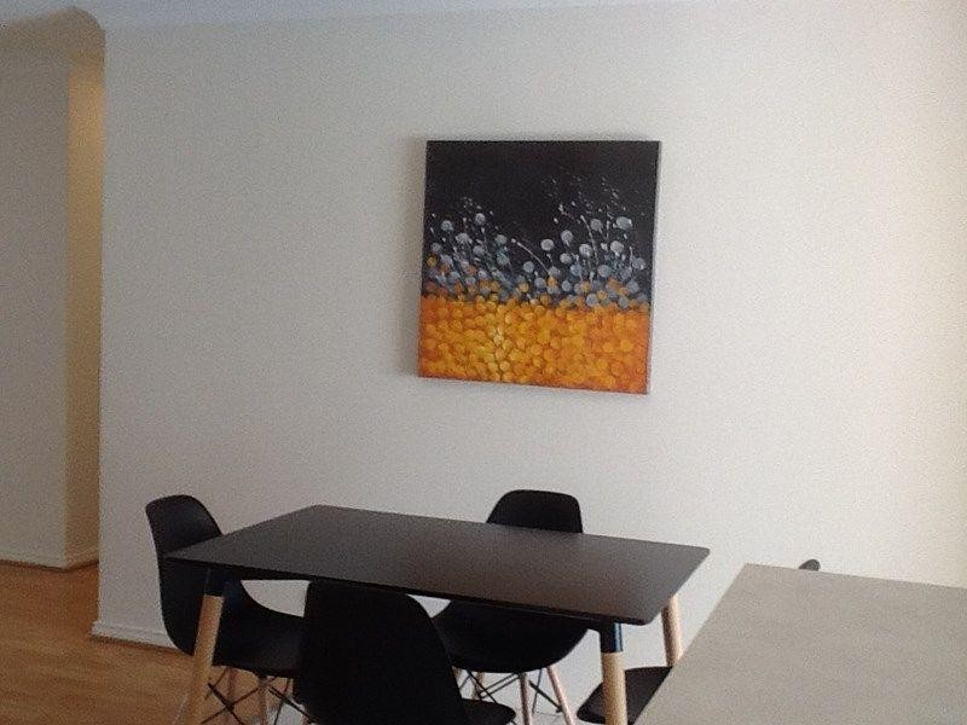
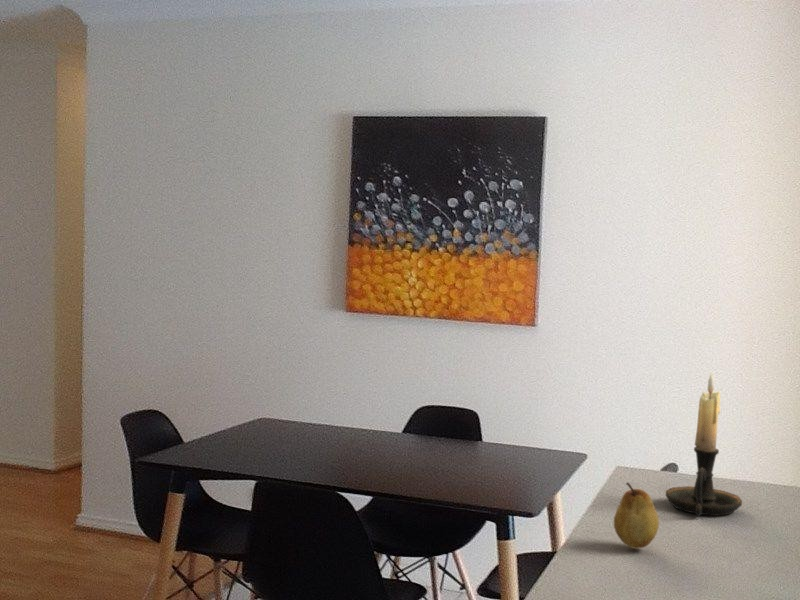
+ candle holder (705, 441)
+ fruit (636, 513)
